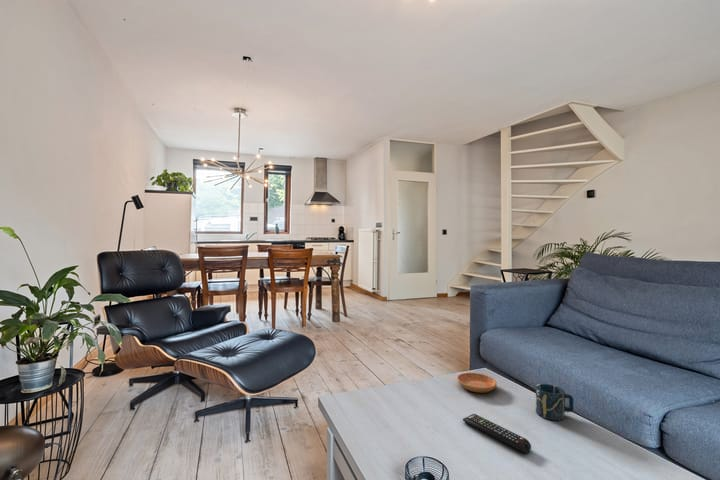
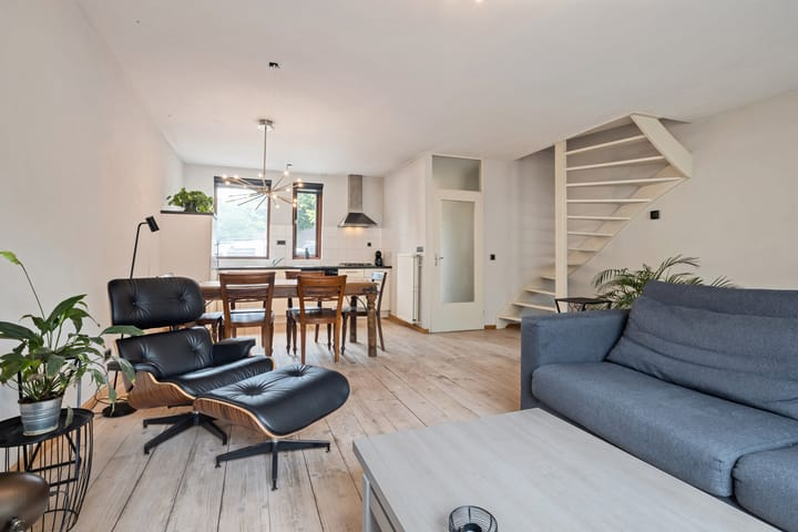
- remote control (494, 431)
- cup (554, 401)
- saucer (476, 383)
